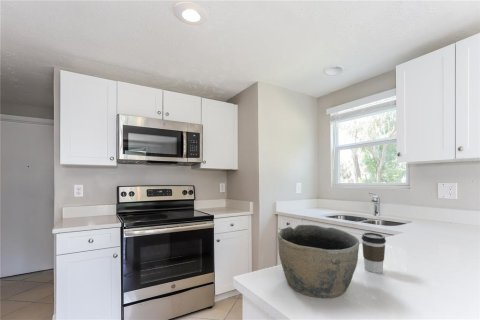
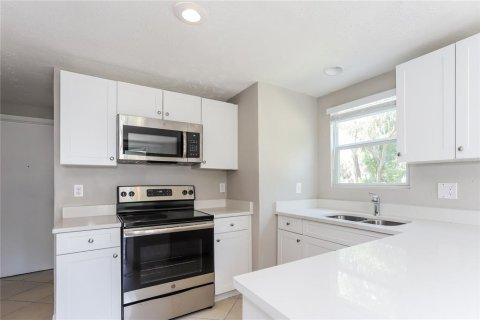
- coffee cup (373, 252)
- bowl (316, 258)
